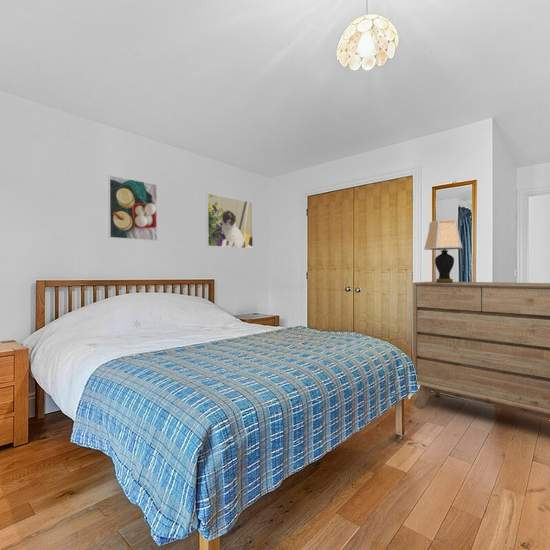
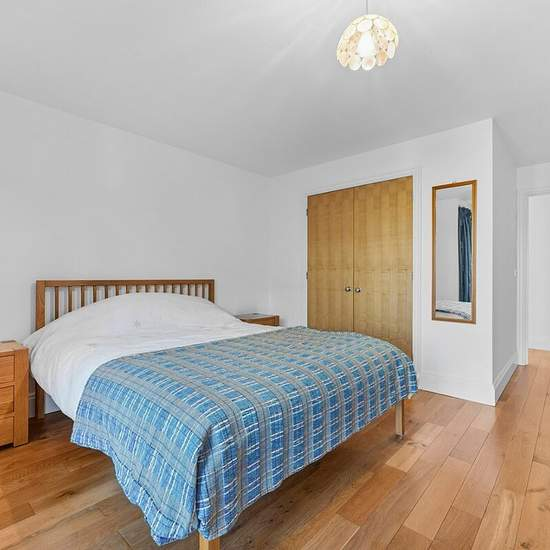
- table lamp (443, 251)
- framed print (230, 222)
- dresser (489, 349)
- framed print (133, 209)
